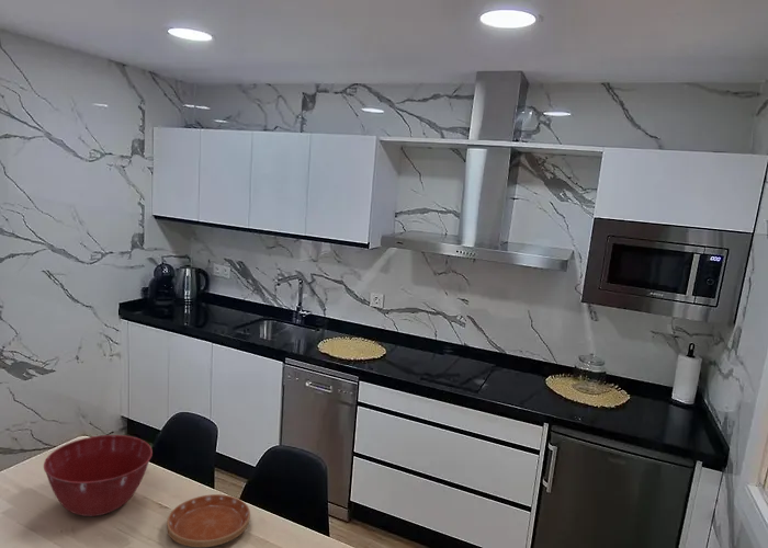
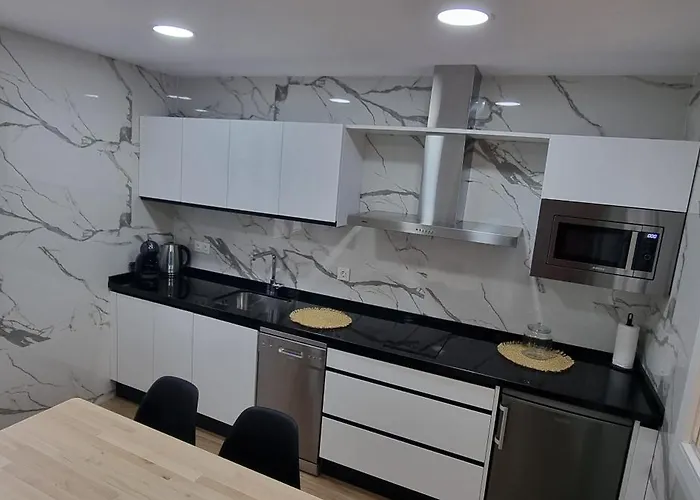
- saucer (208, 521)
- mixing bowl (100, 479)
